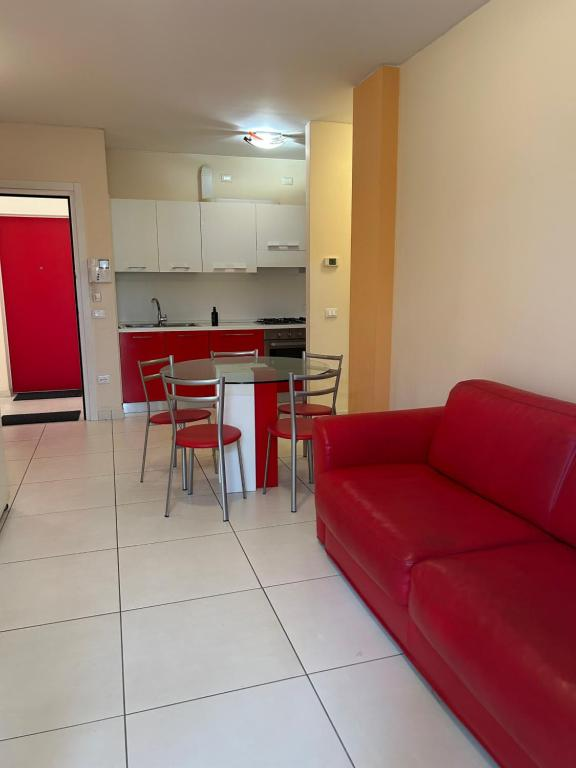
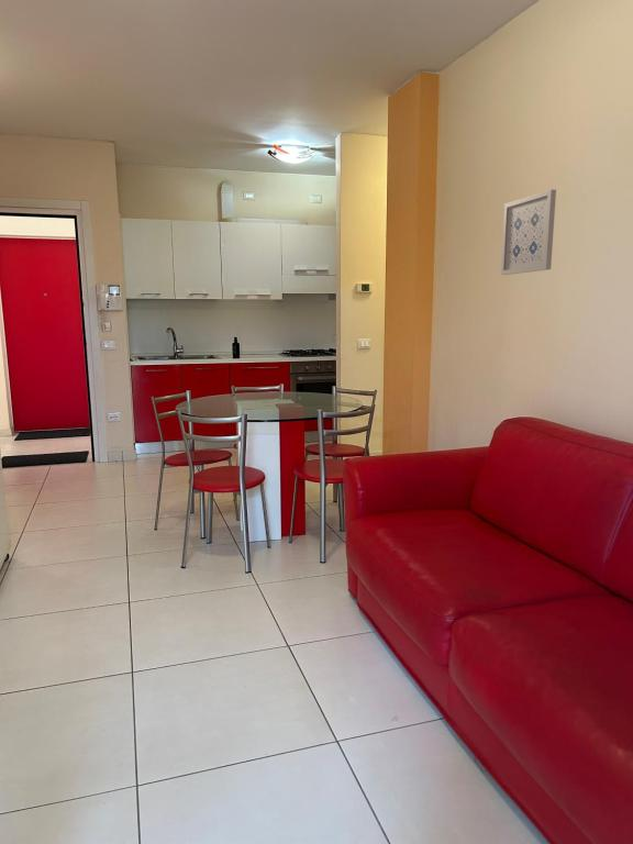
+ wall art (526, 235)
